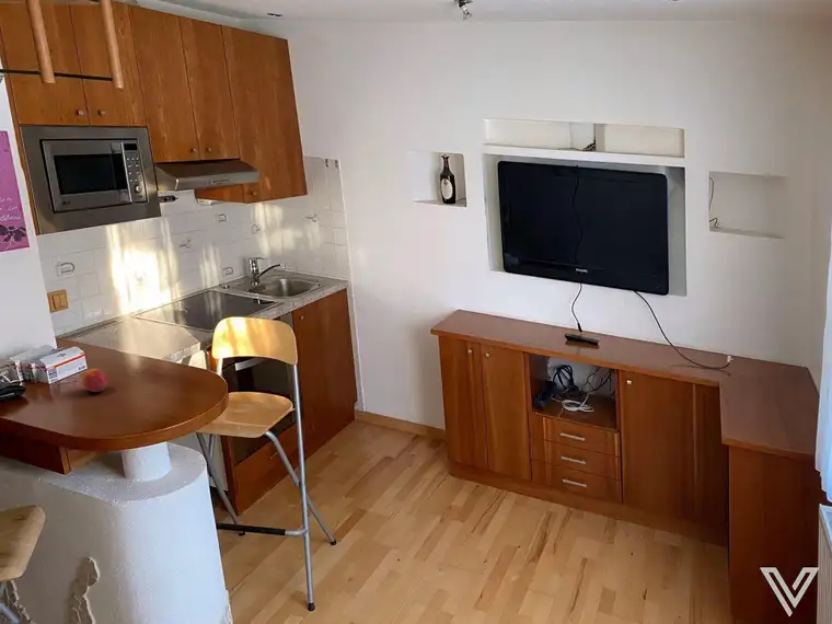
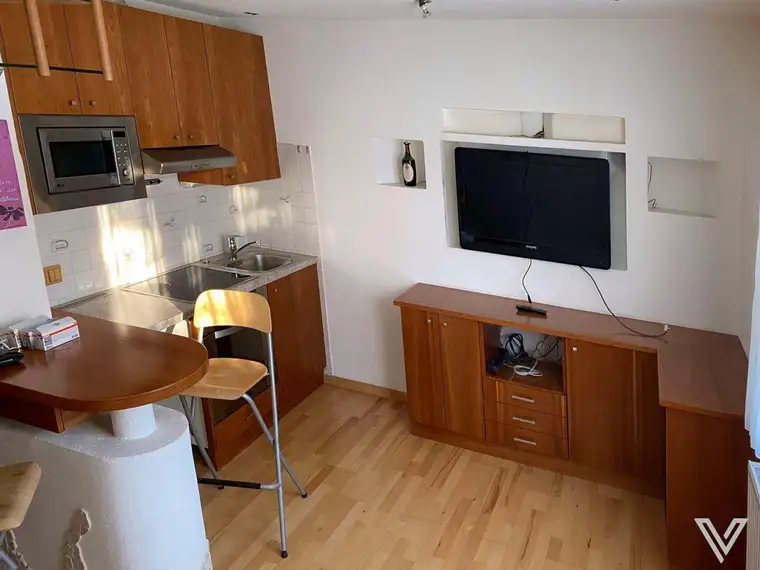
- fruit (93, 380)
